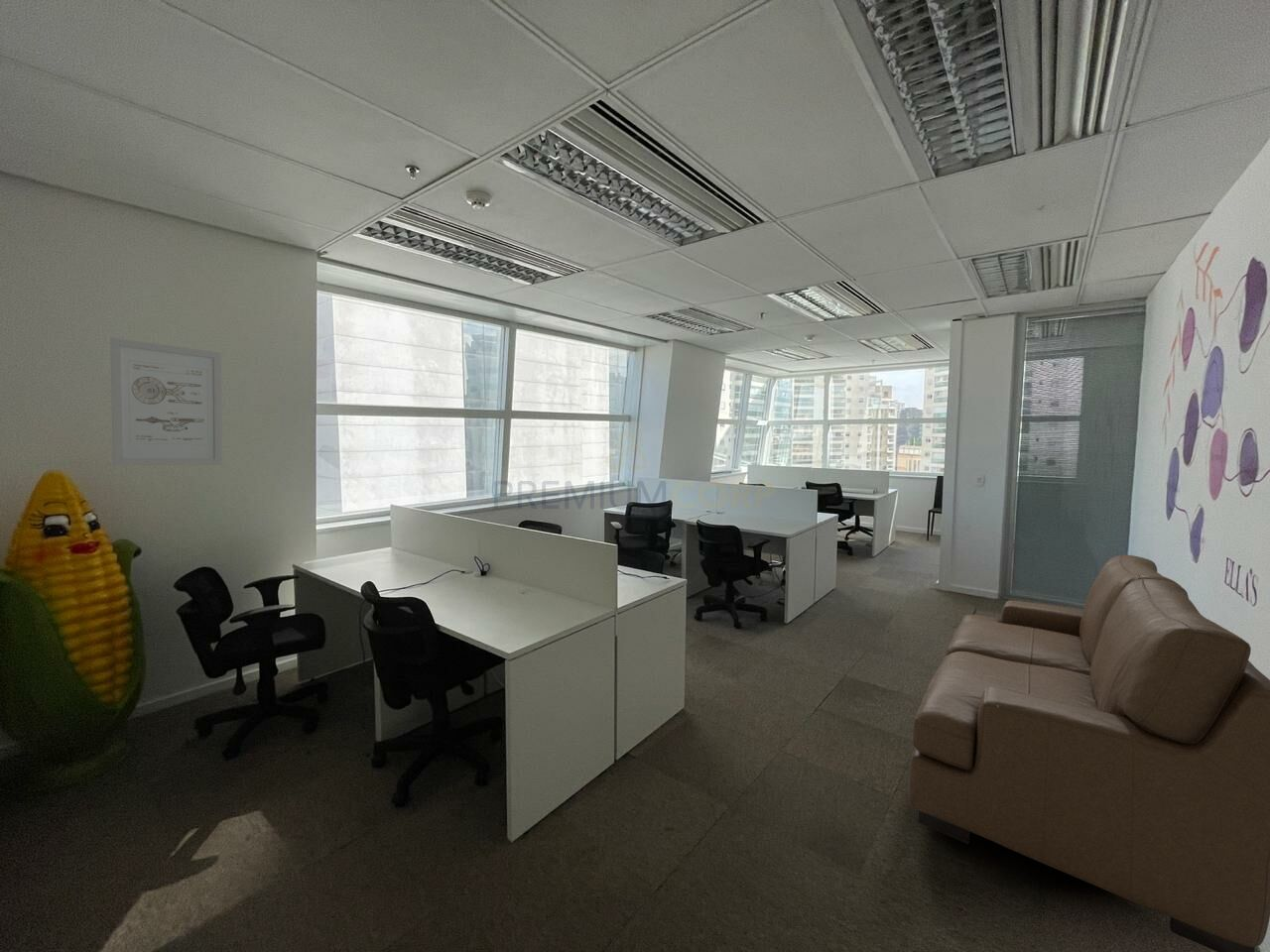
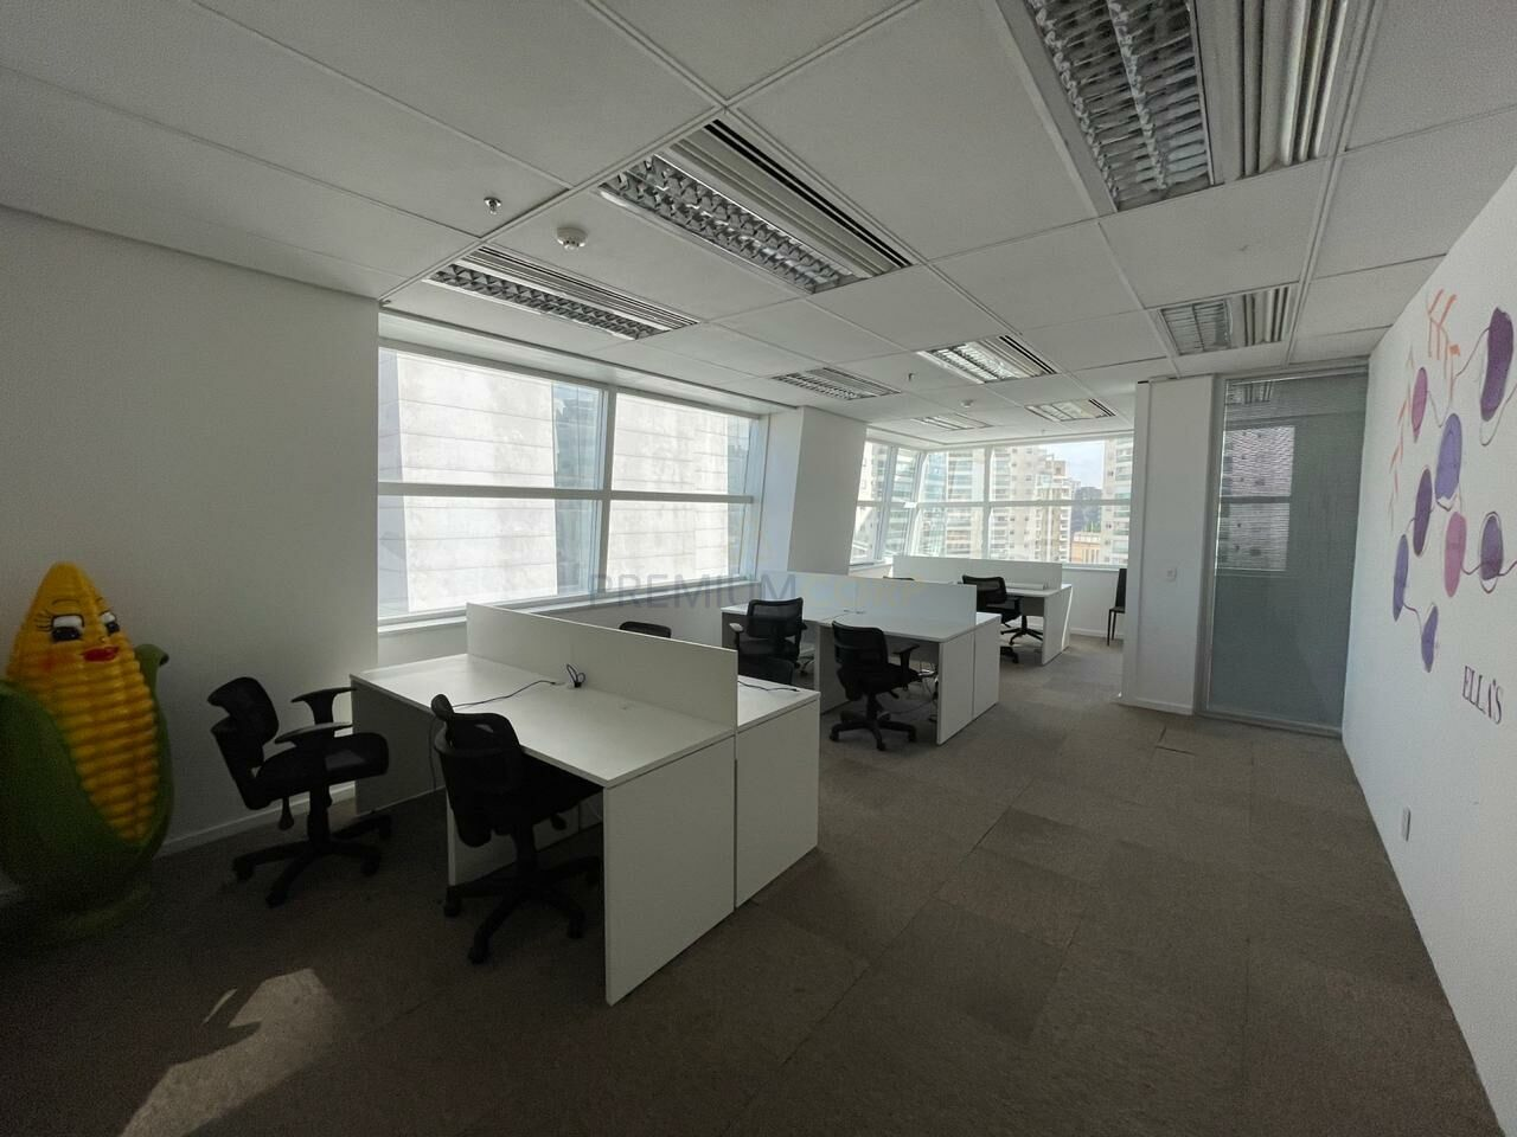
- wall art (170, 406)
- sofa (1057, 666)
